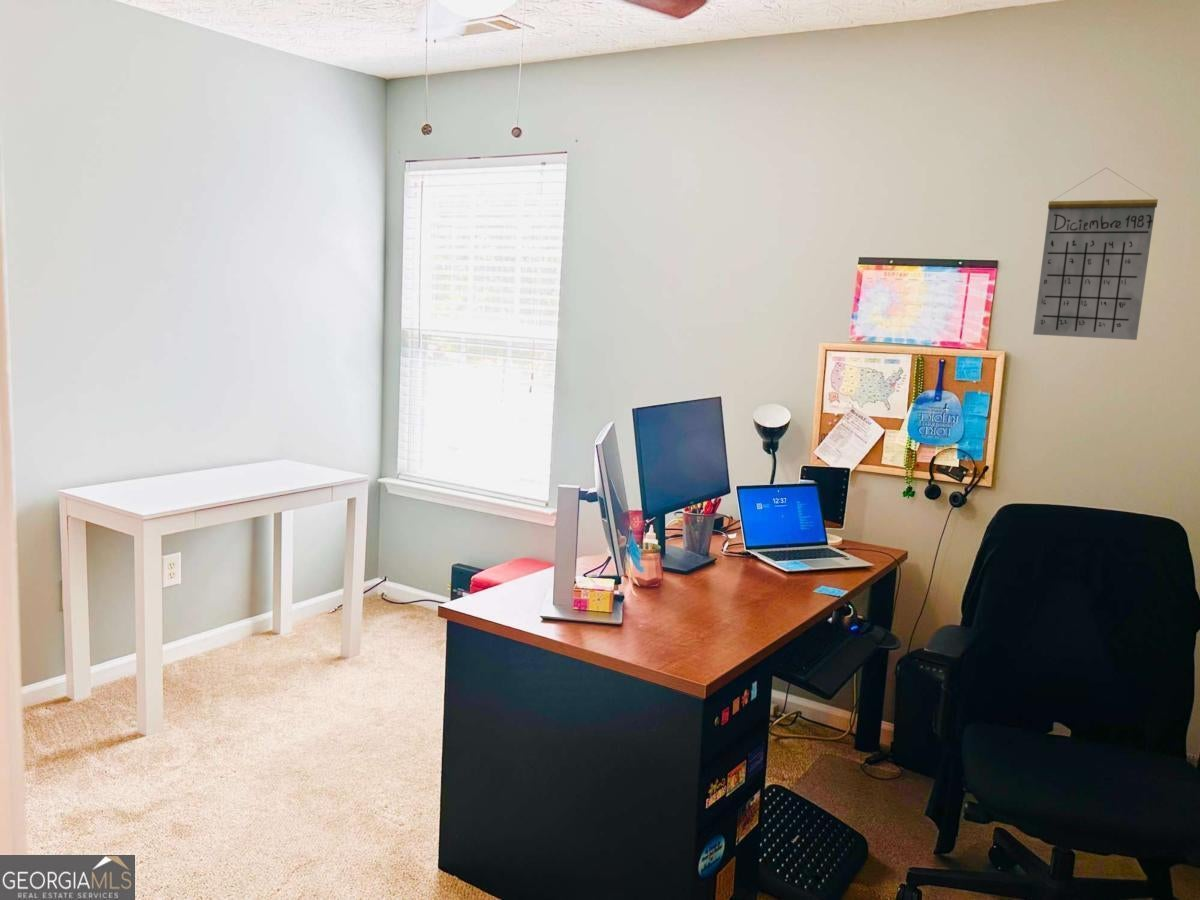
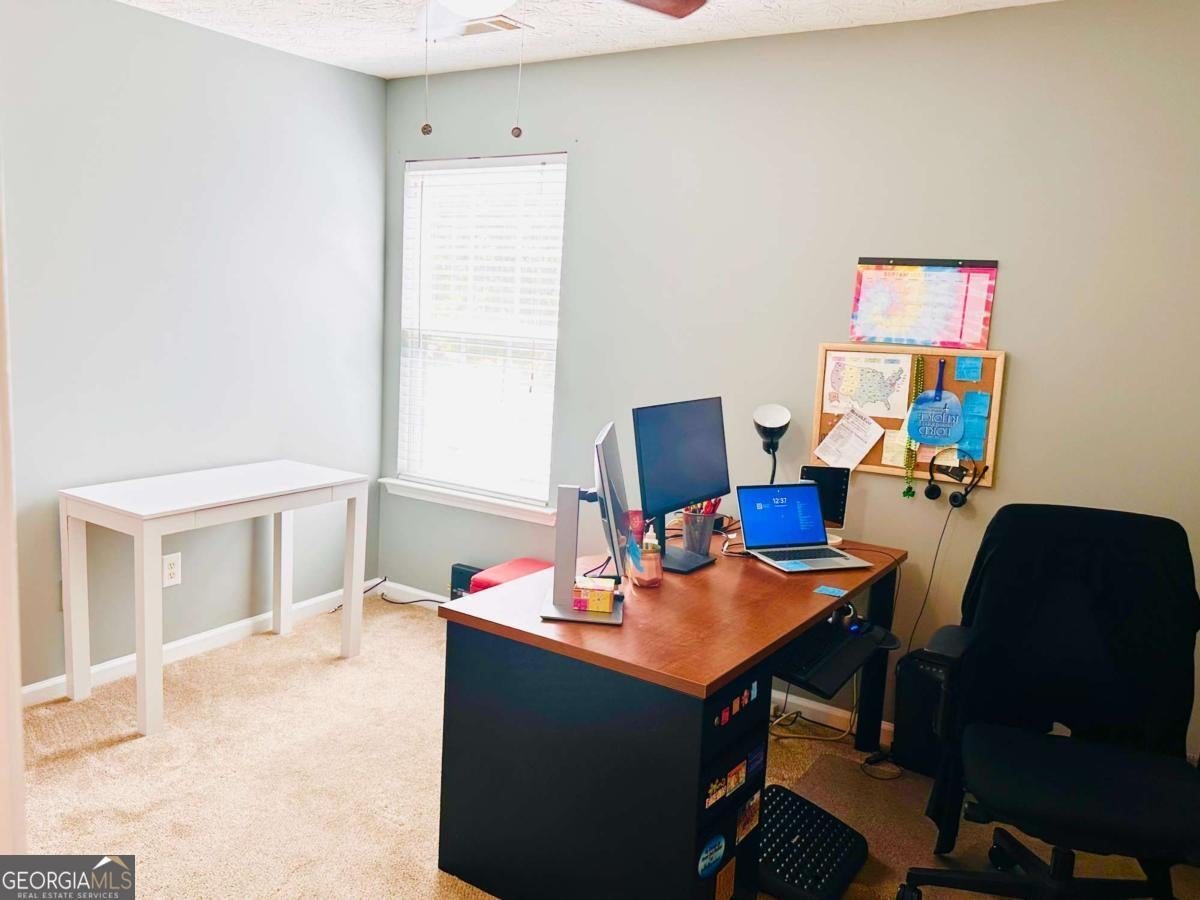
- calendar (1095, 253)
